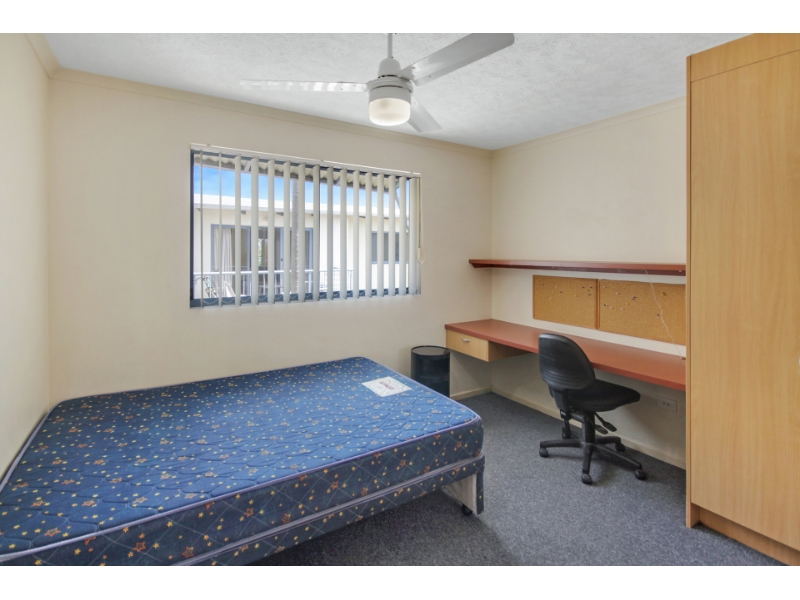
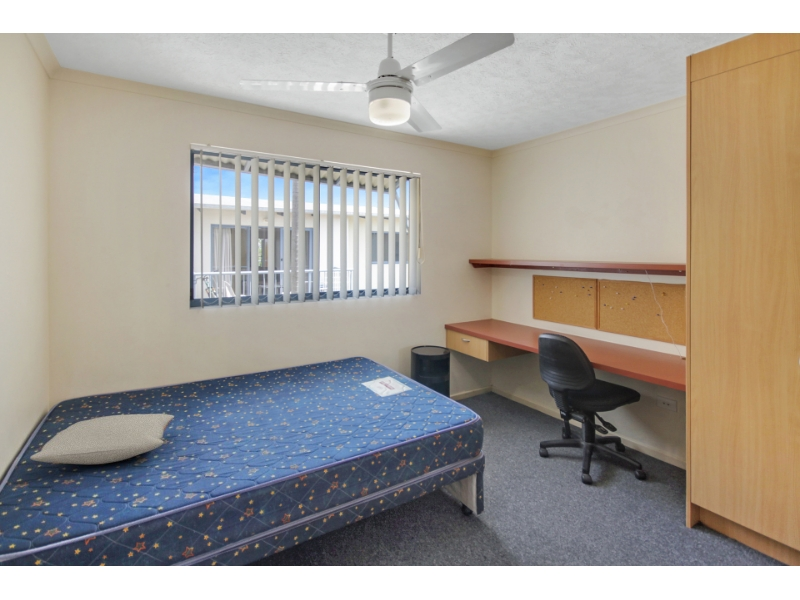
+ pillow (114, 435)
